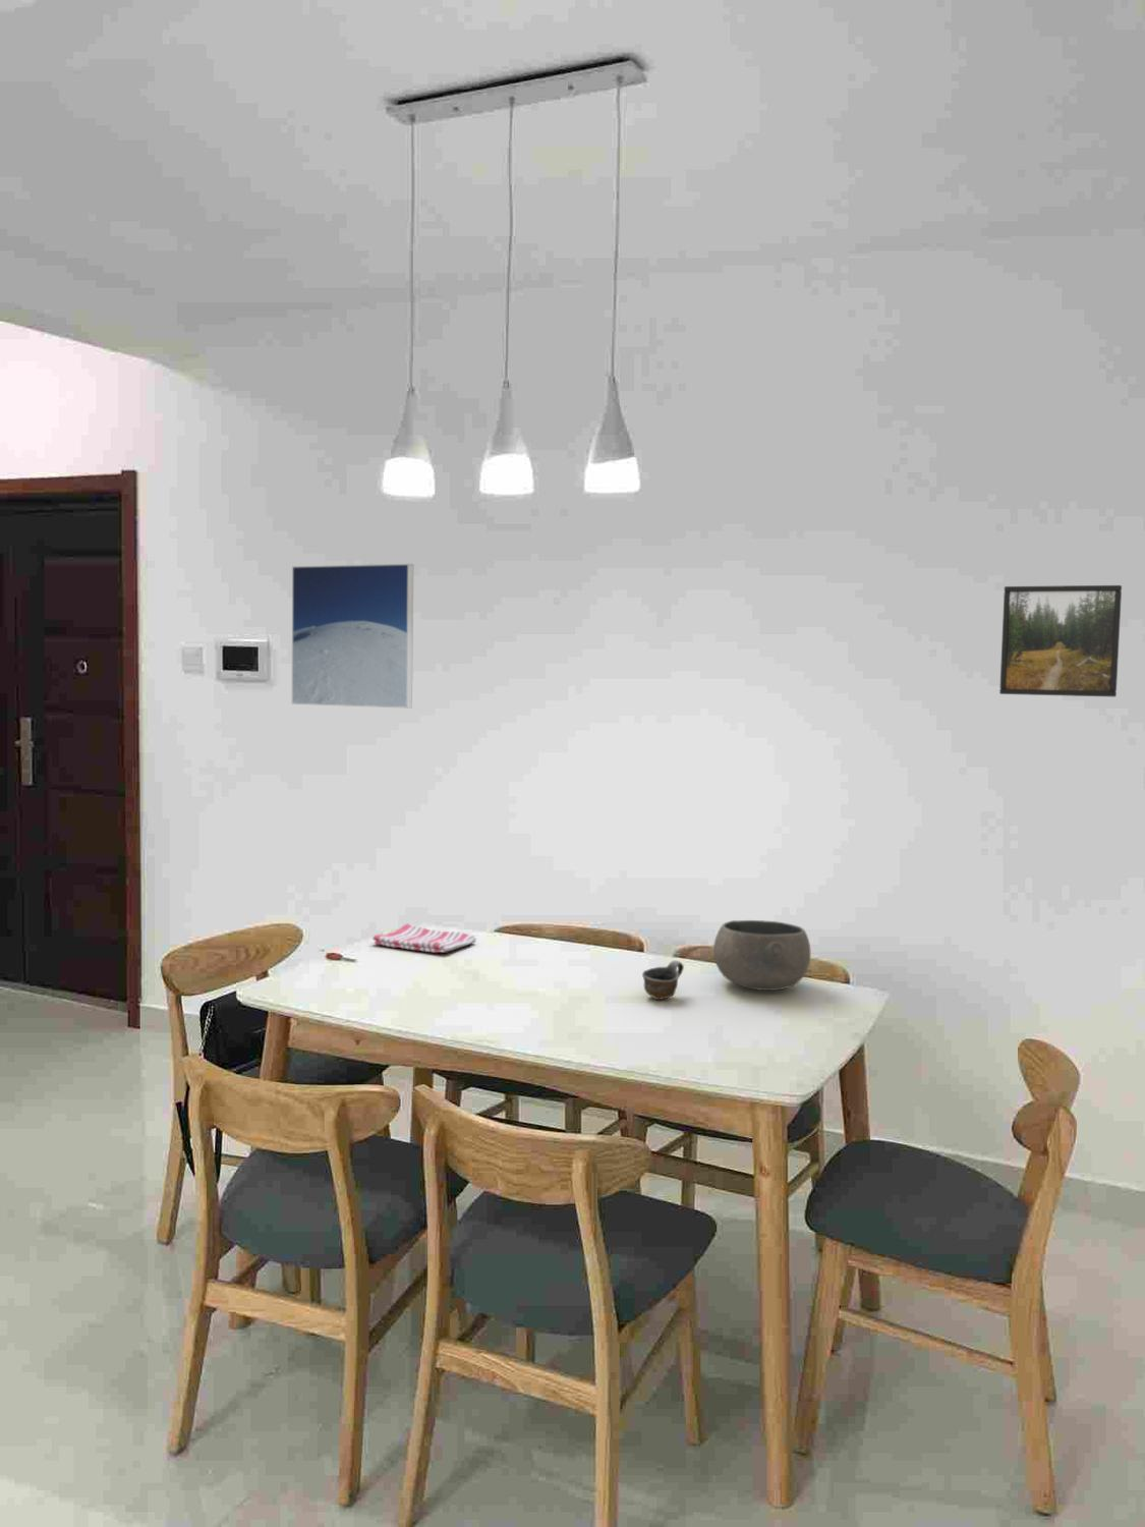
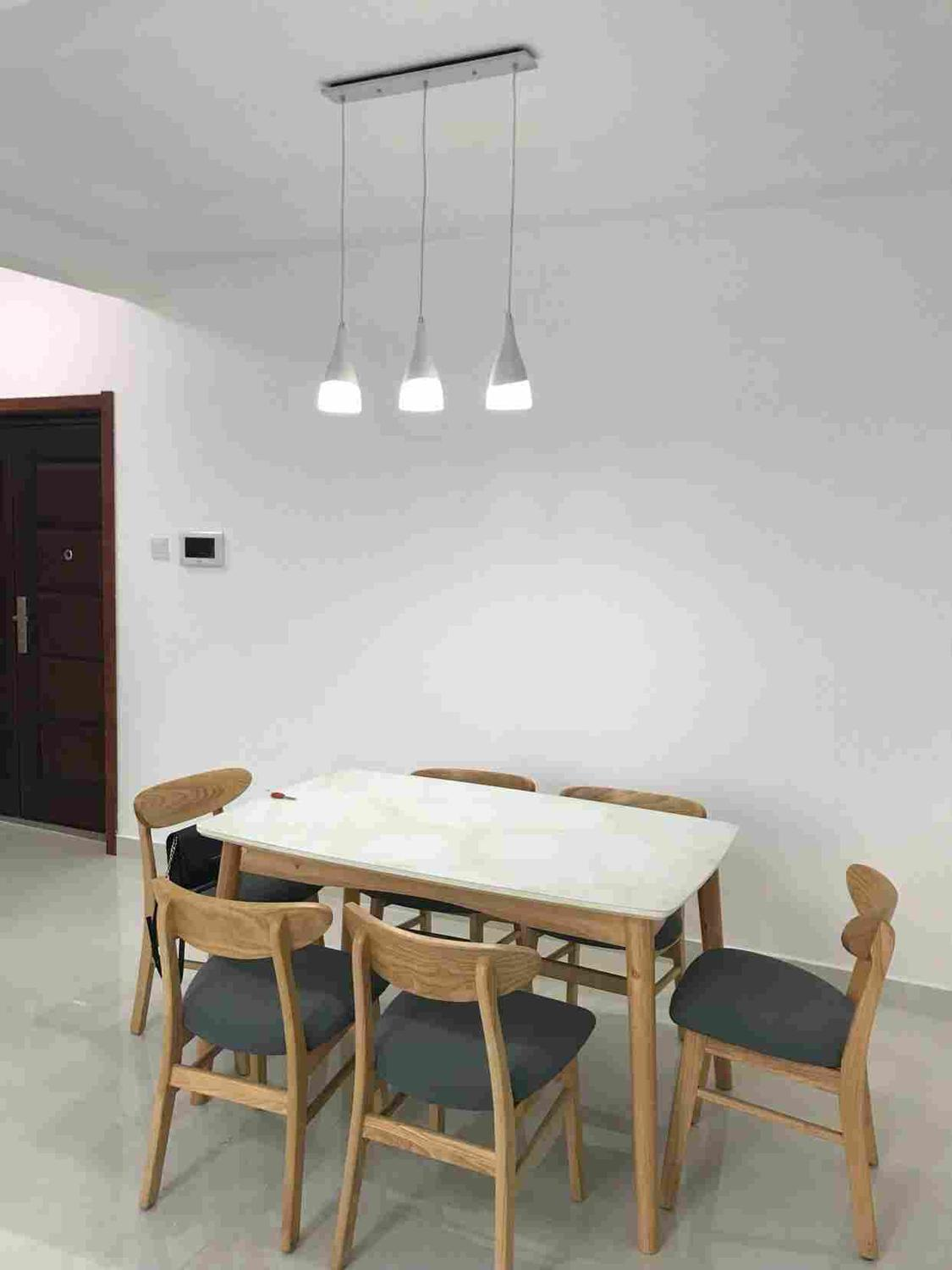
- bowl (761, 956)
- dish towel (425, 938)
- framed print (1060, 641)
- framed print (350, 635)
- cup (663, 980)
